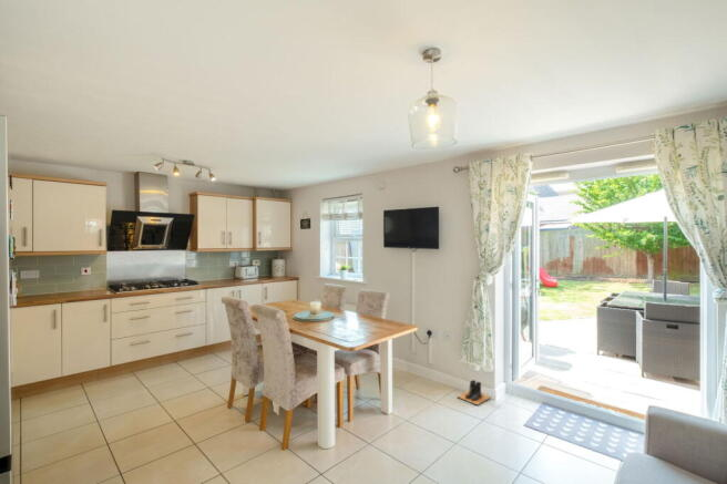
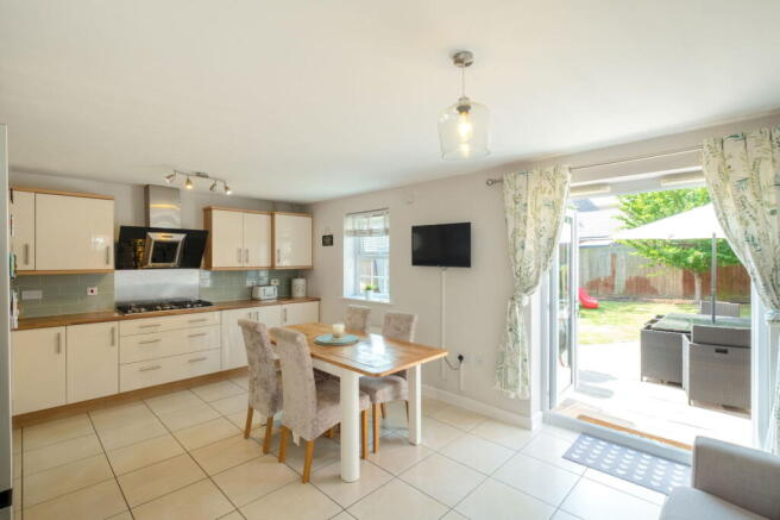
- boots (473, 390)
